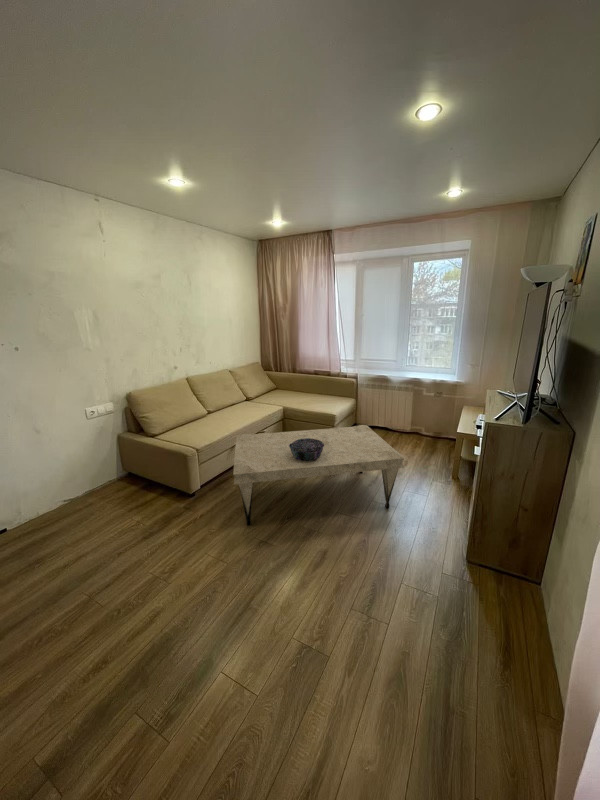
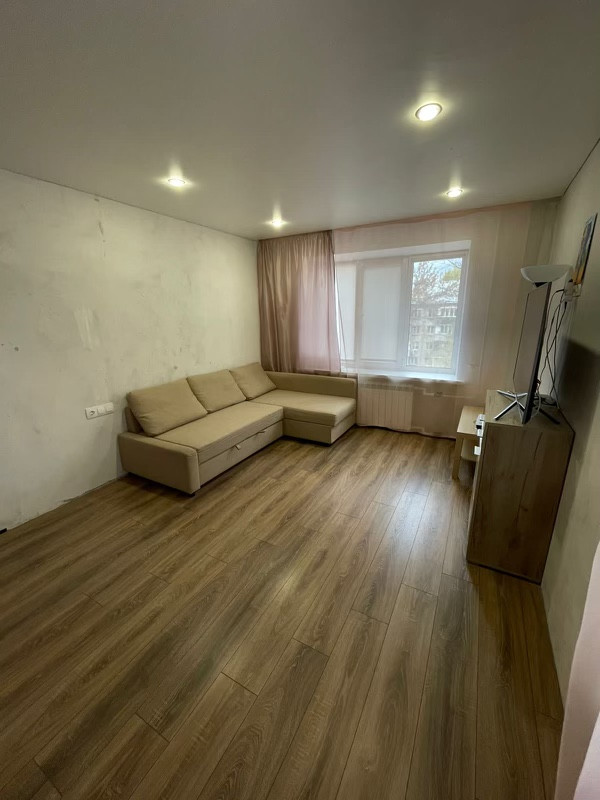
- decorative bowl (306, 449)
- coffee table (312, 469)
